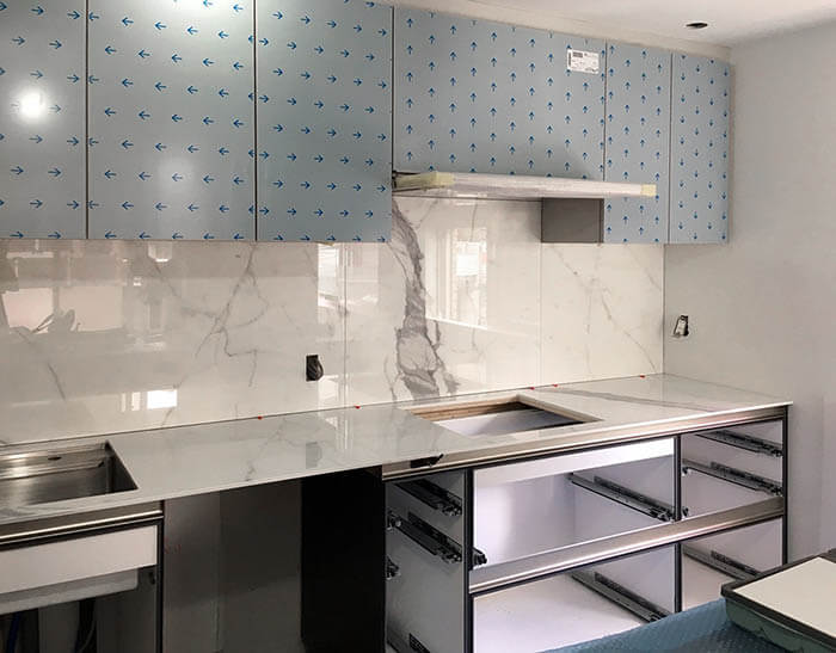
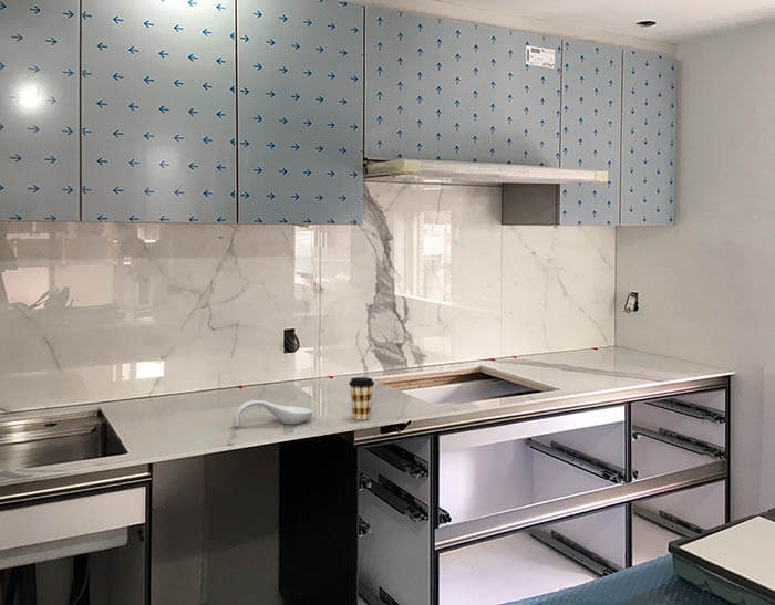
+ coffee cup (361, 398)
+ spoon rest (273, 411)
